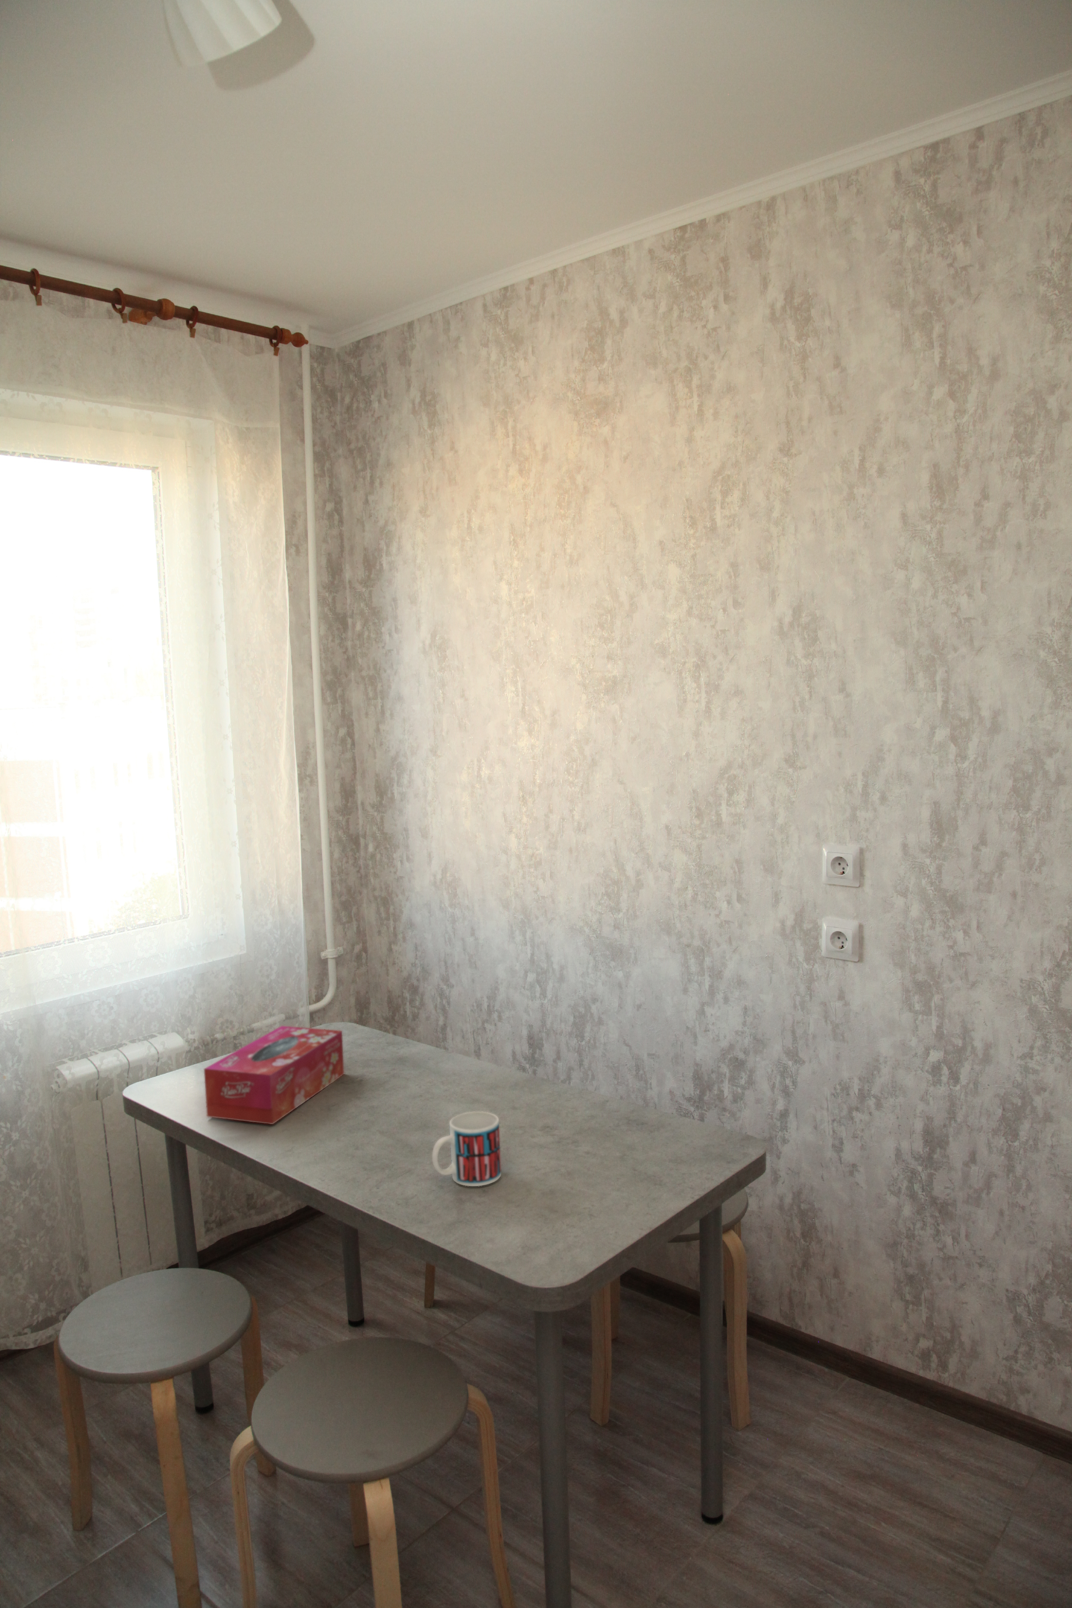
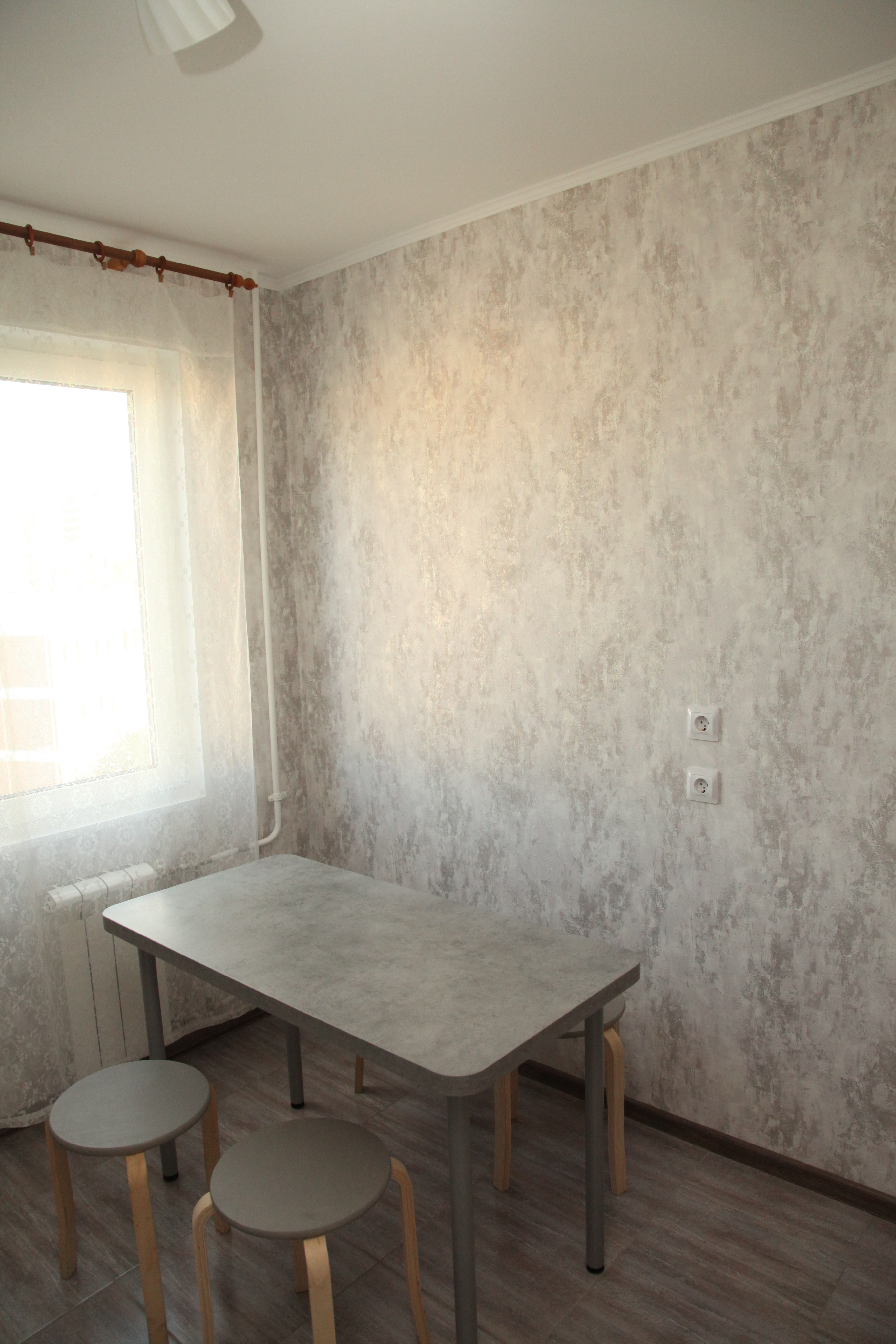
- tissue box (278, 1071)
- mug (468, 1151)
